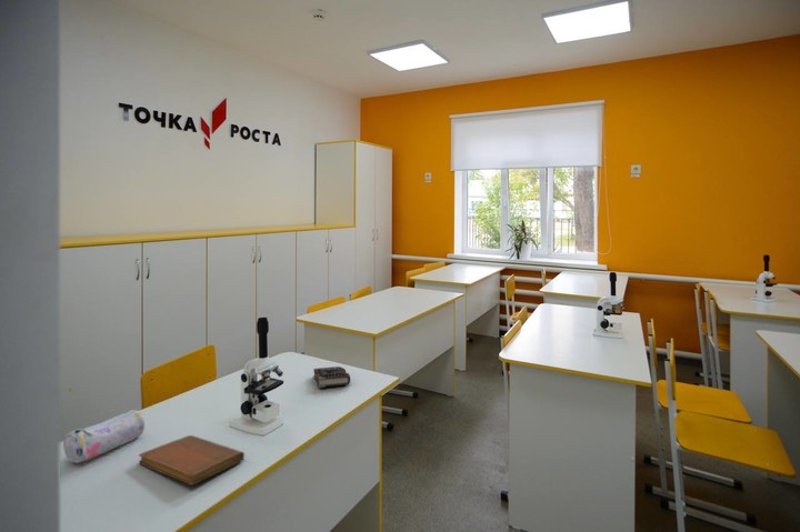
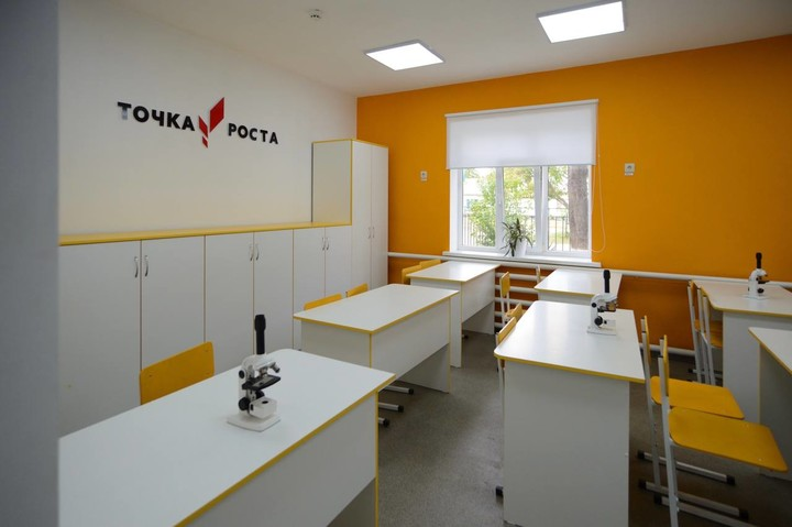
- book (331, 374)
- pencil case (106, 434)
- notebook (191, 456)
